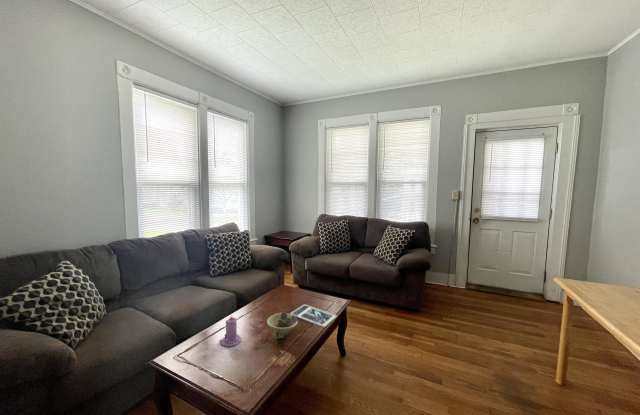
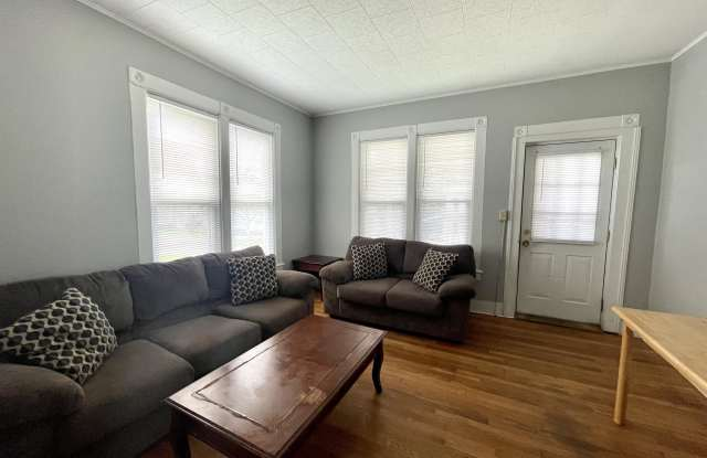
- candle (231, 328)
- magazine (313, 314)
- bowl (282, 327)
